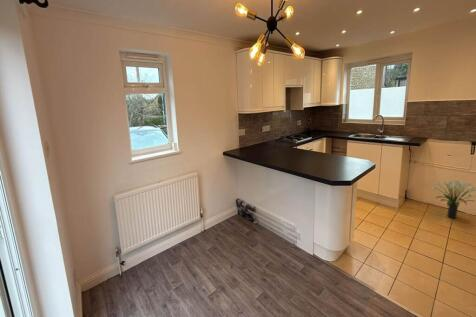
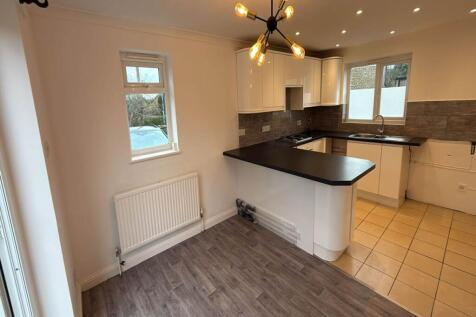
- potted plant (455, 199)
